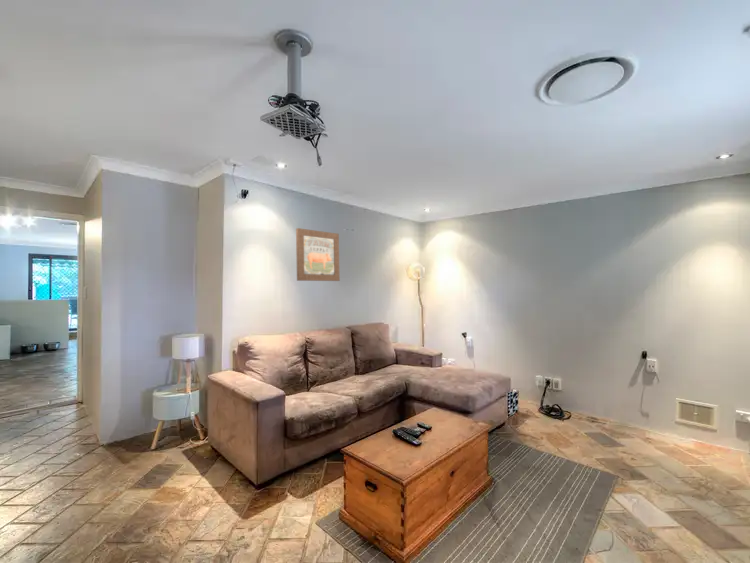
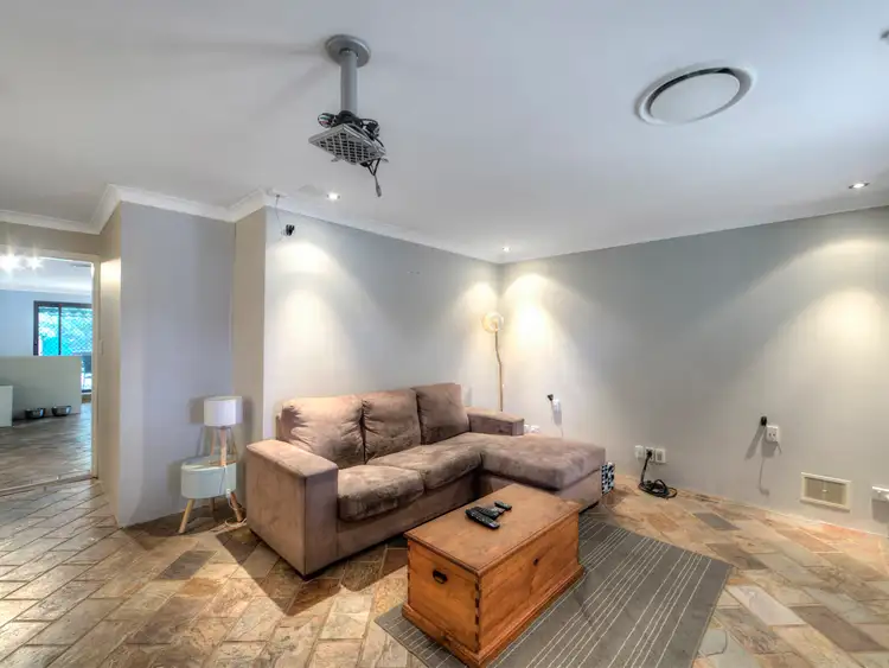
- wall art (318, 256)
